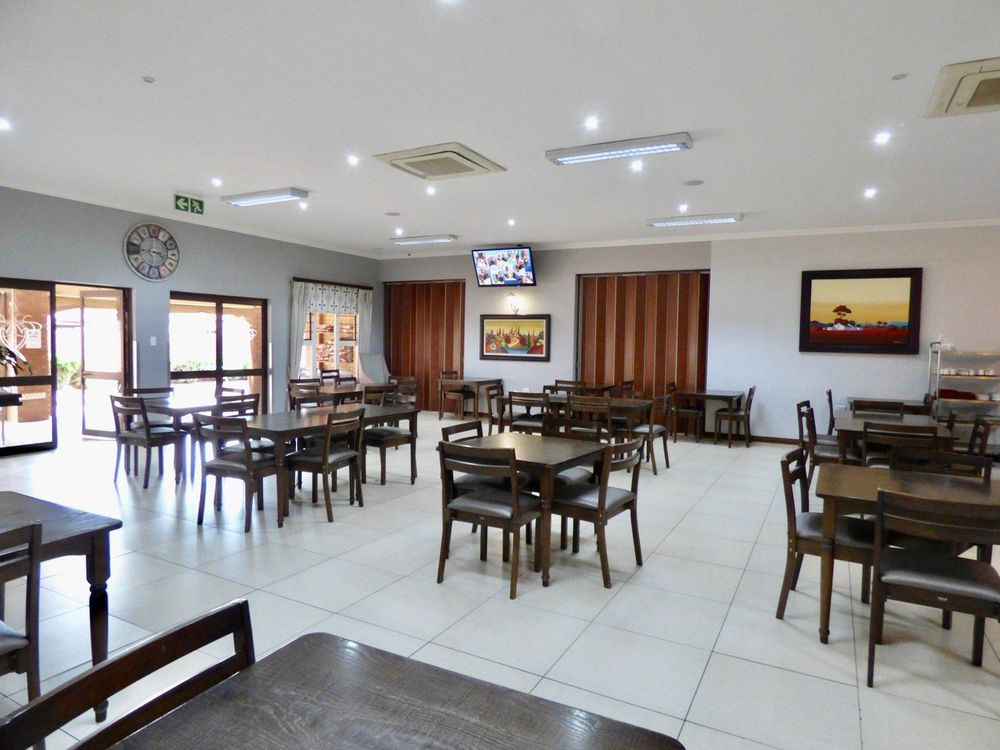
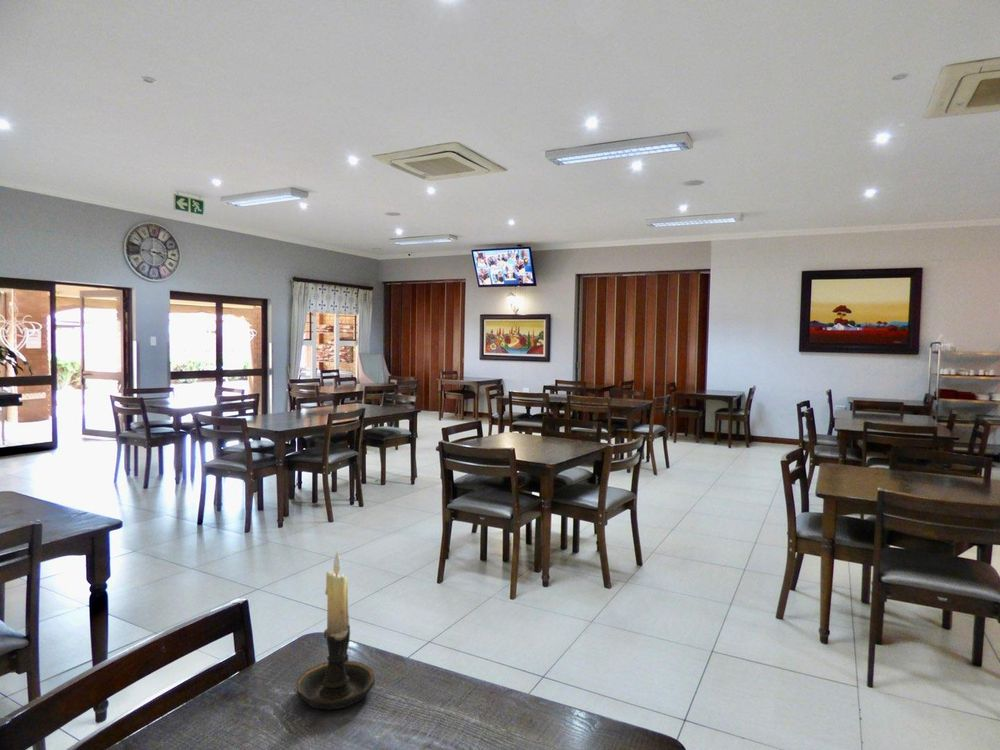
+ candle holder (339, 616)
